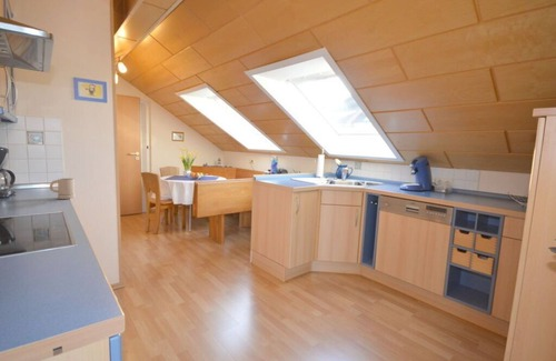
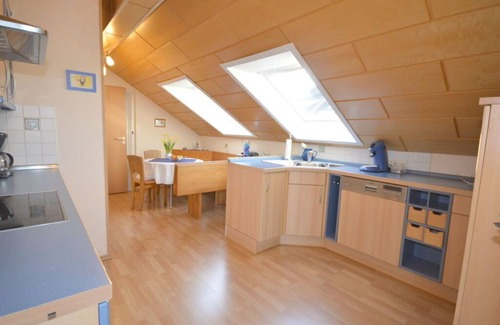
- mug (62, 188)
